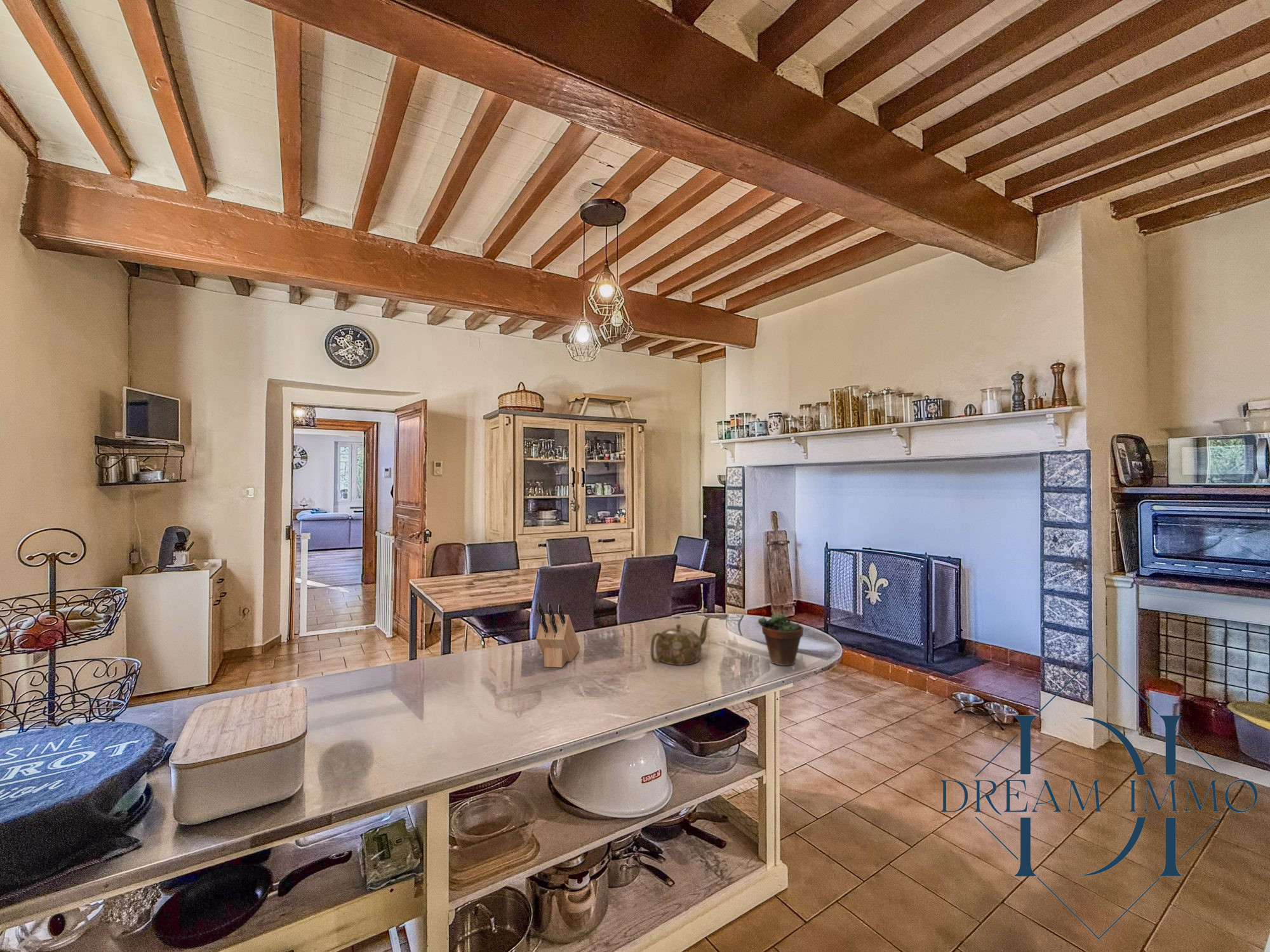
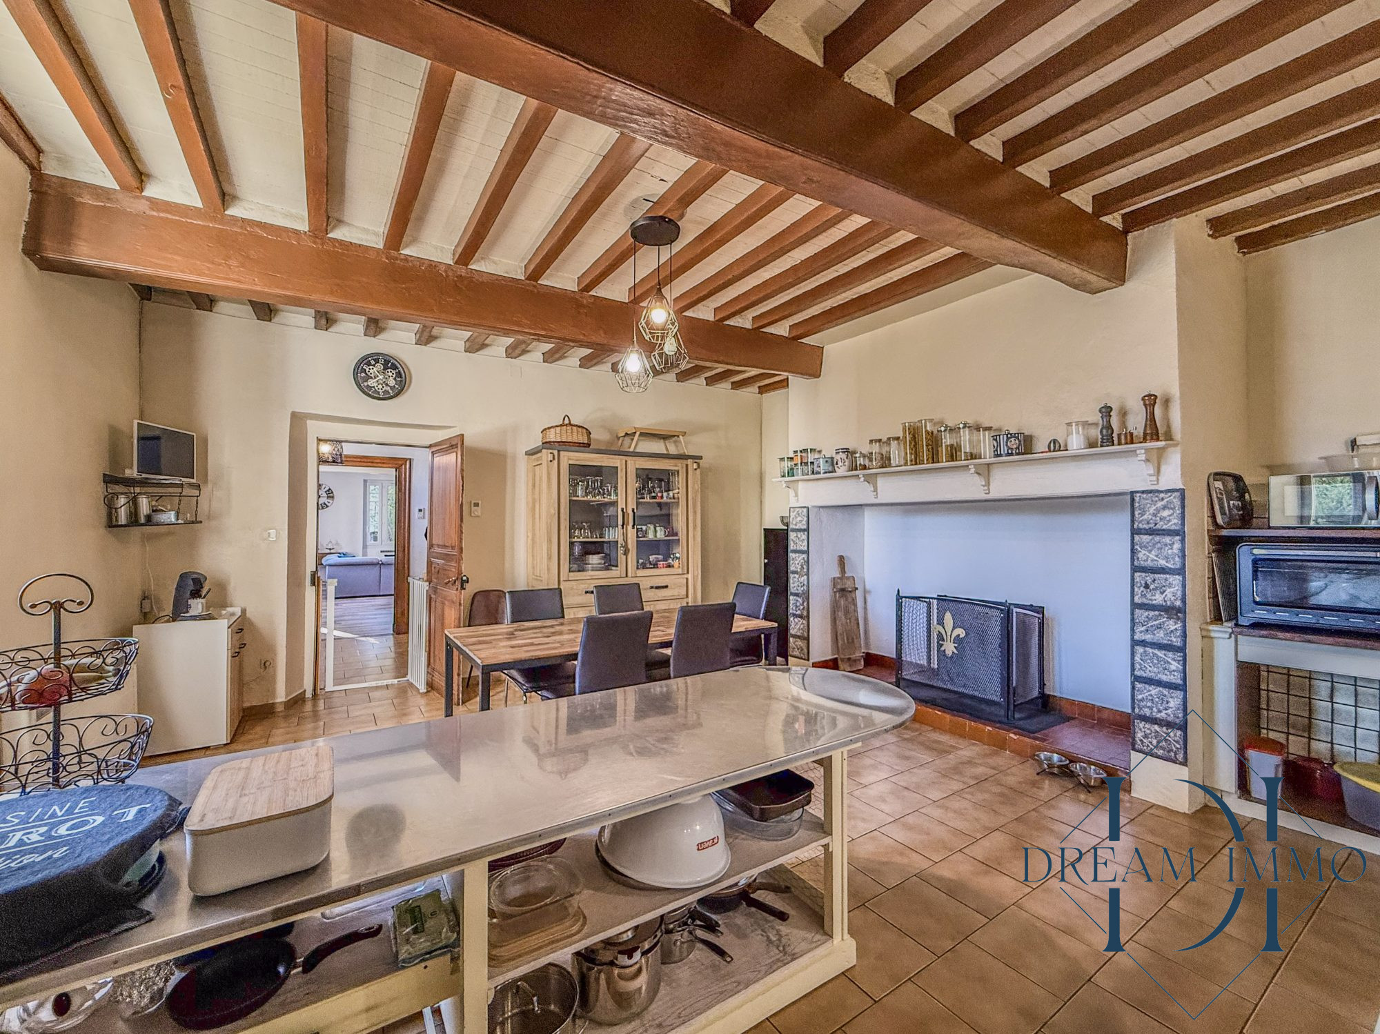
- succulent plant (782, 629)
- knife block (558, 628)
- teapot (681, 640)
